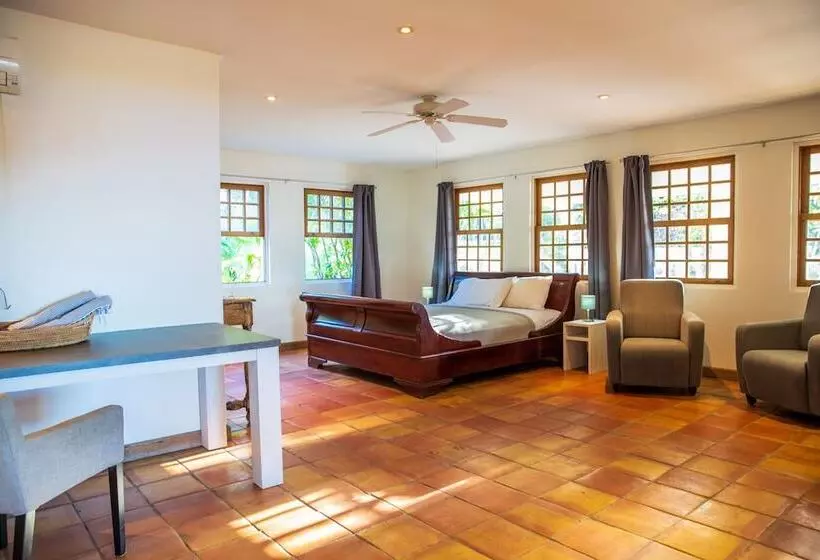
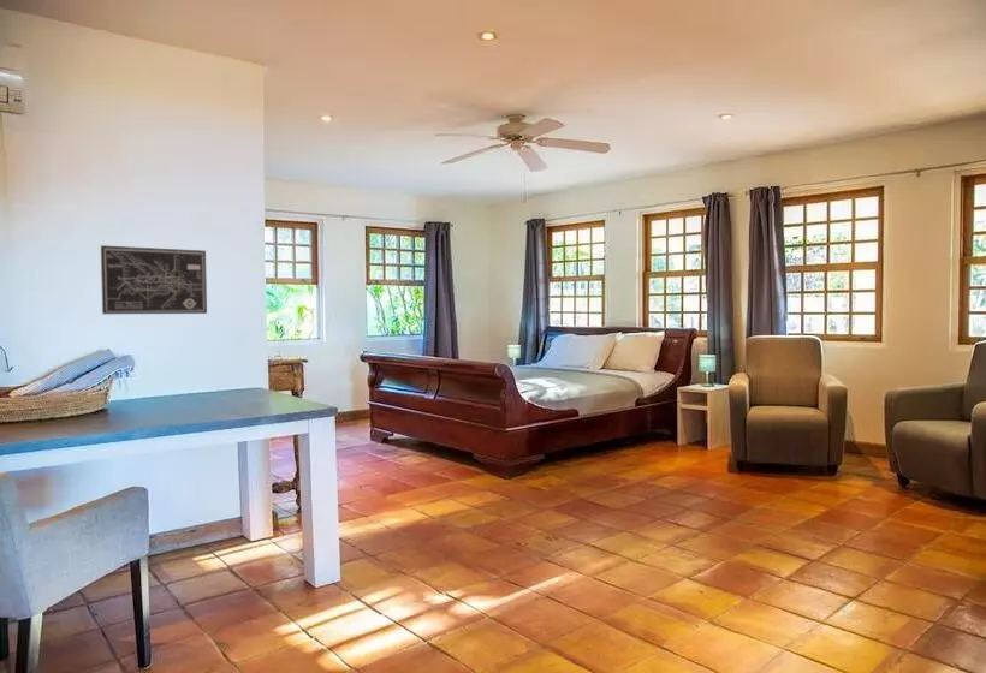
+ wall art (155, 280)
